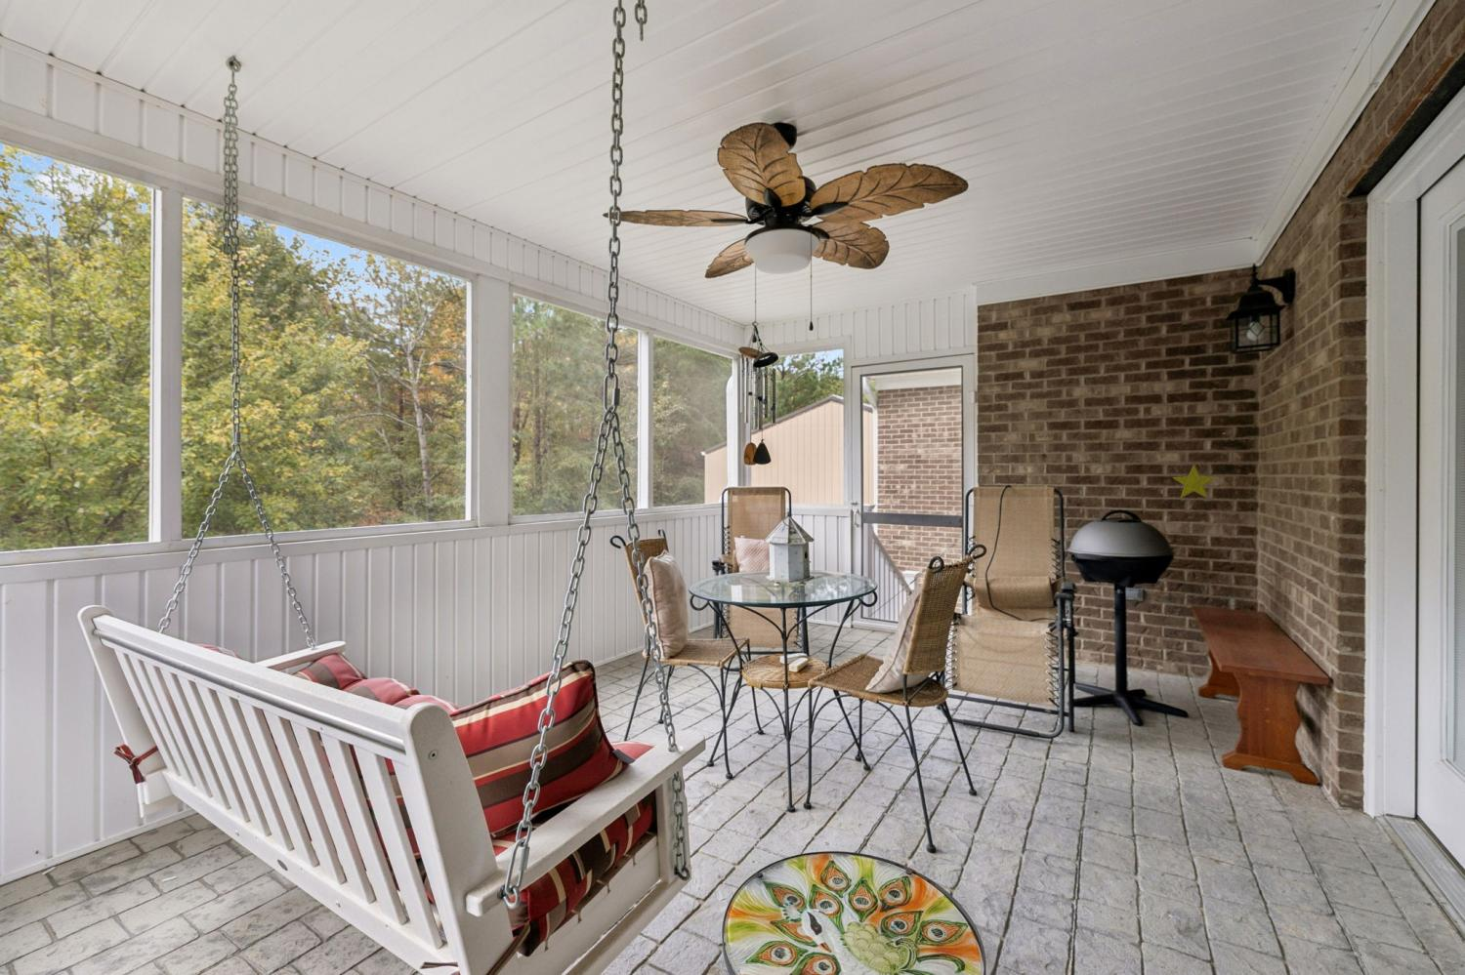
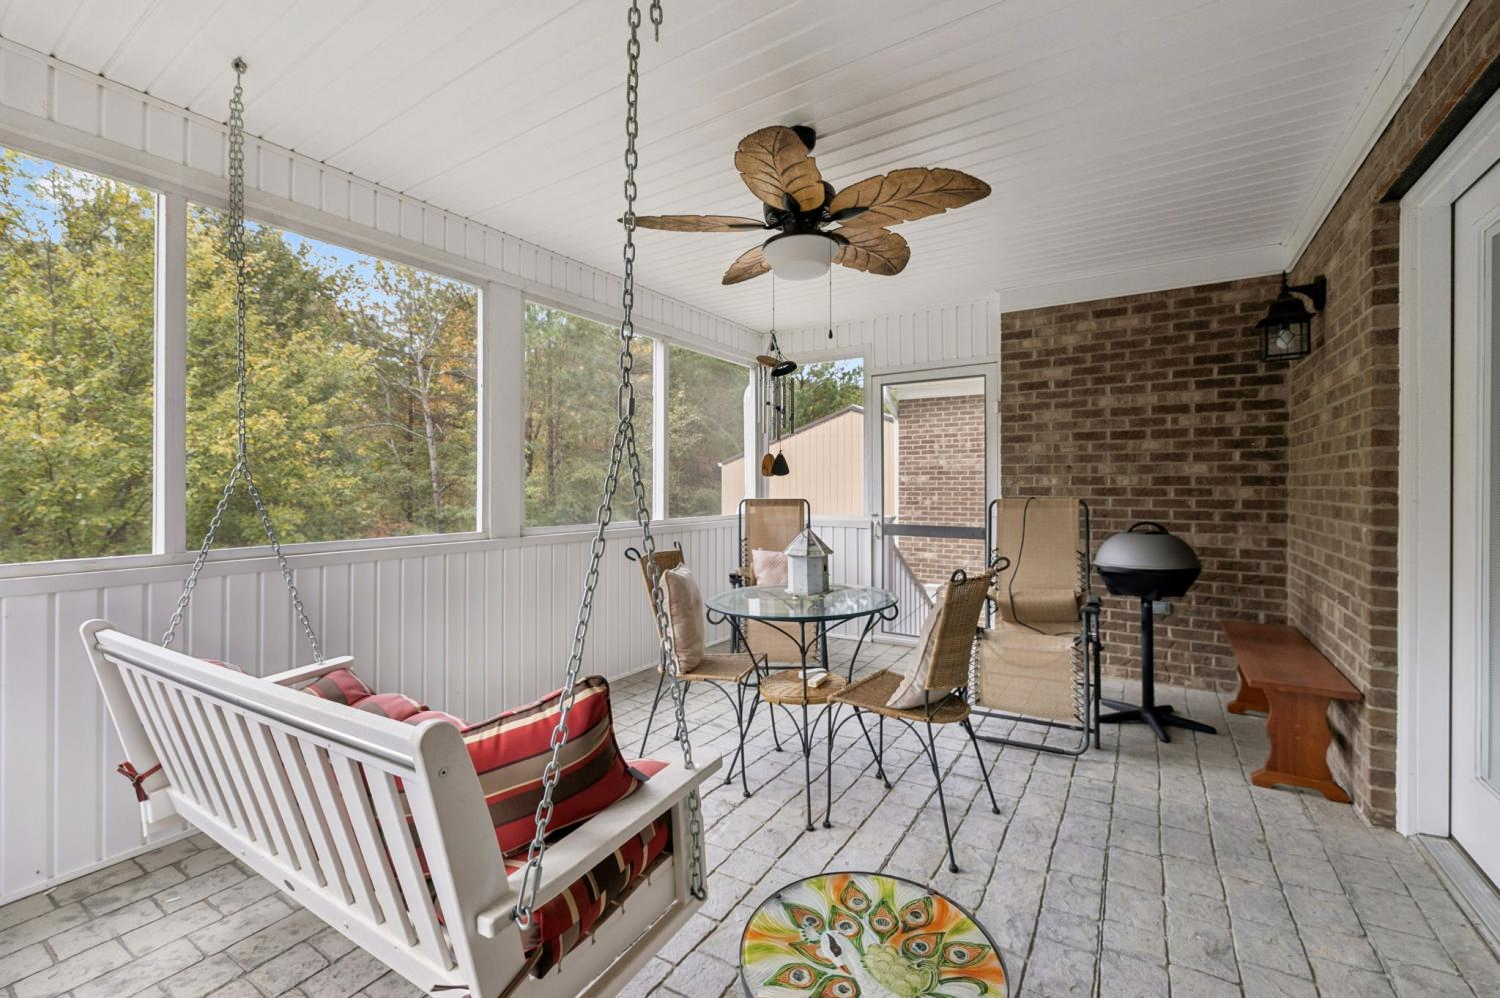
- decorative star (1194, 481)
